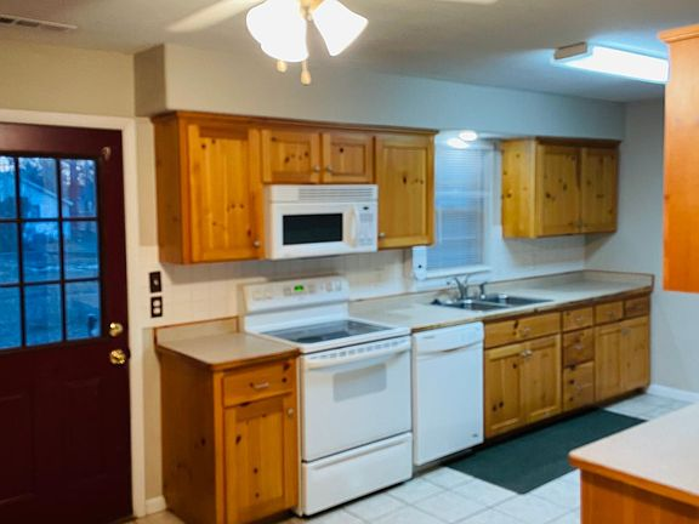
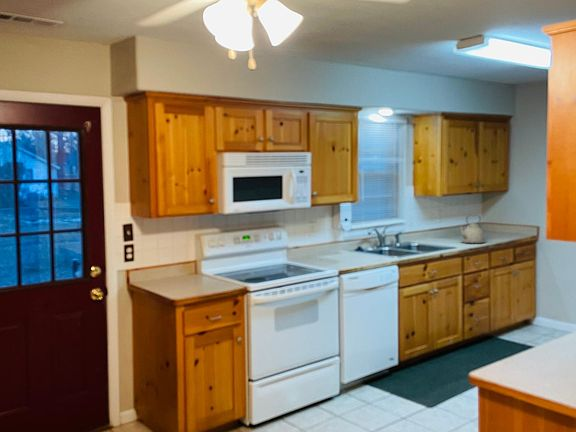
+ kettle (472, 228)
